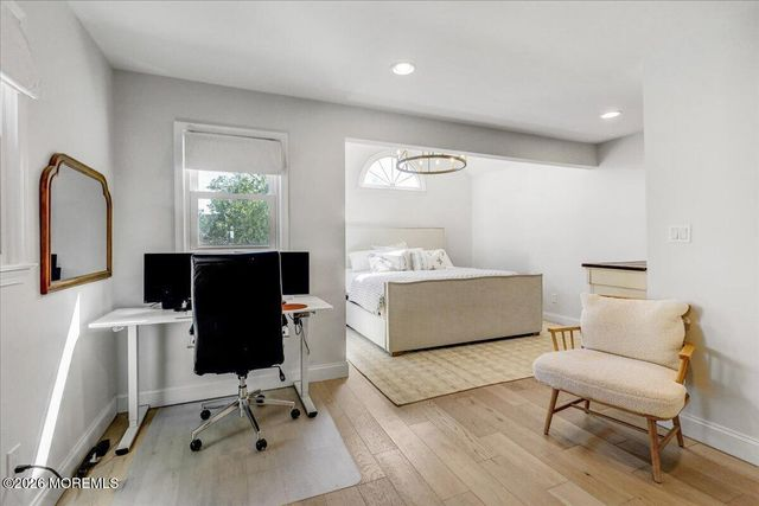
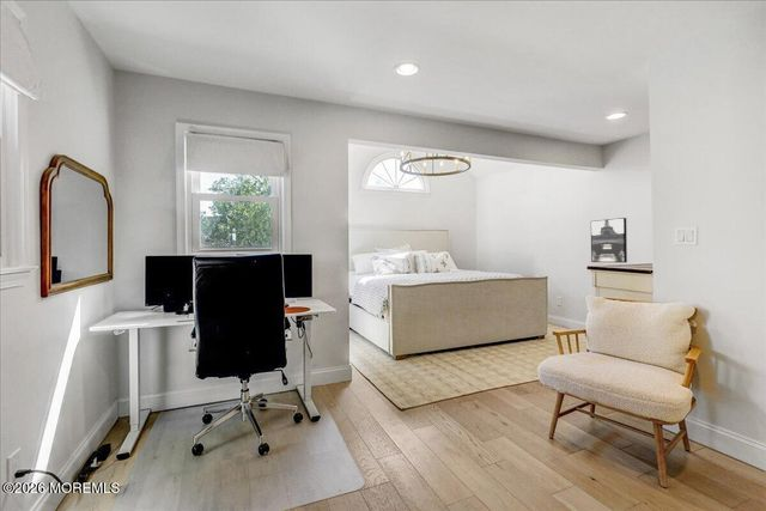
+ wall art (608, 241)
